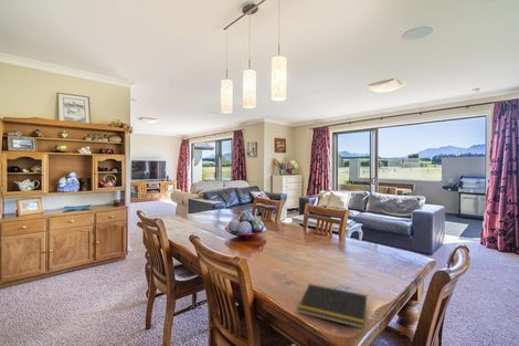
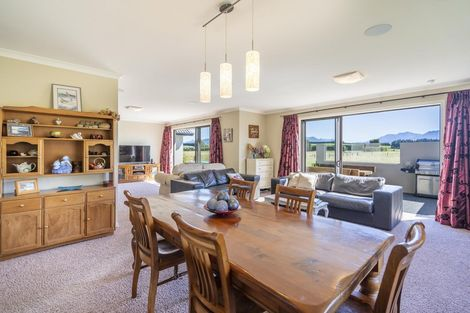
- notepad (332, 303)
